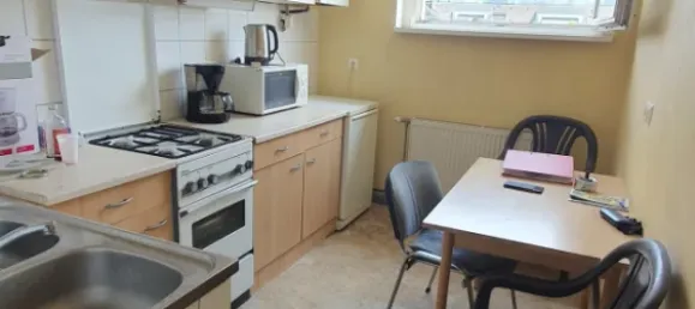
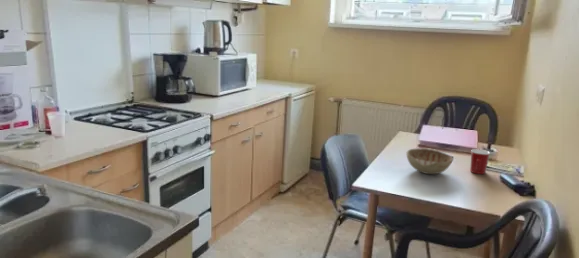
+ decorative bowl (428, 163)
+ mug (478, 162)
